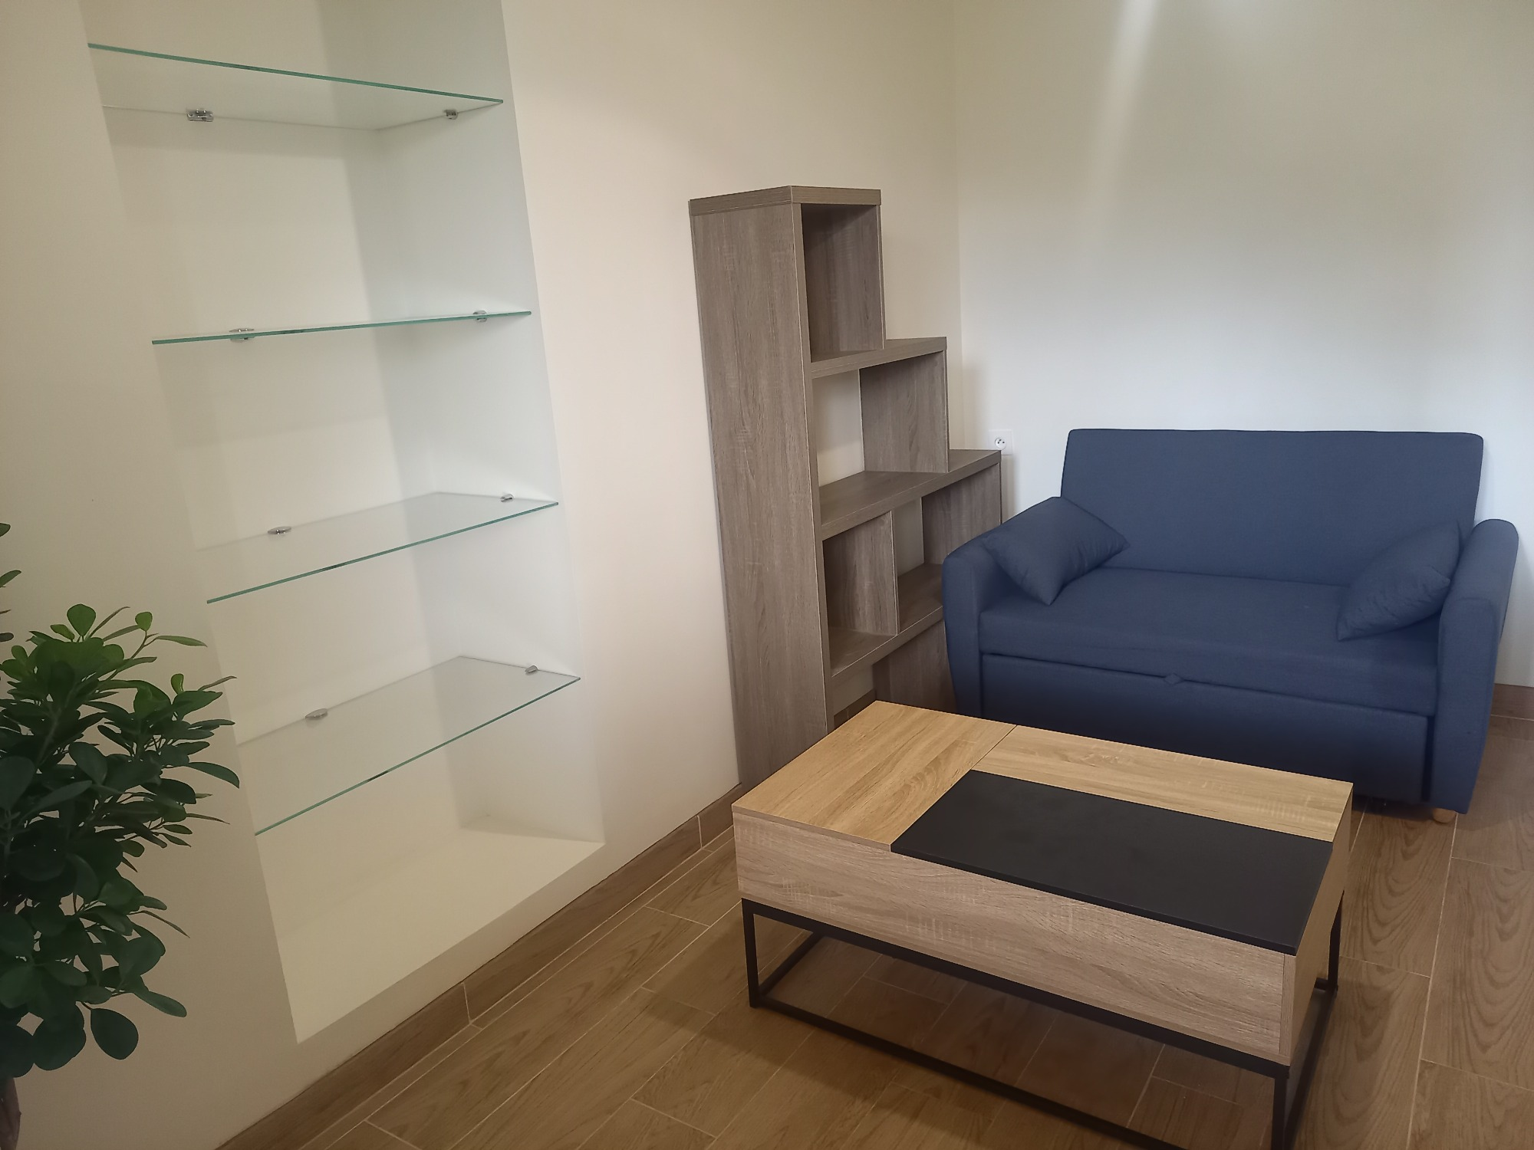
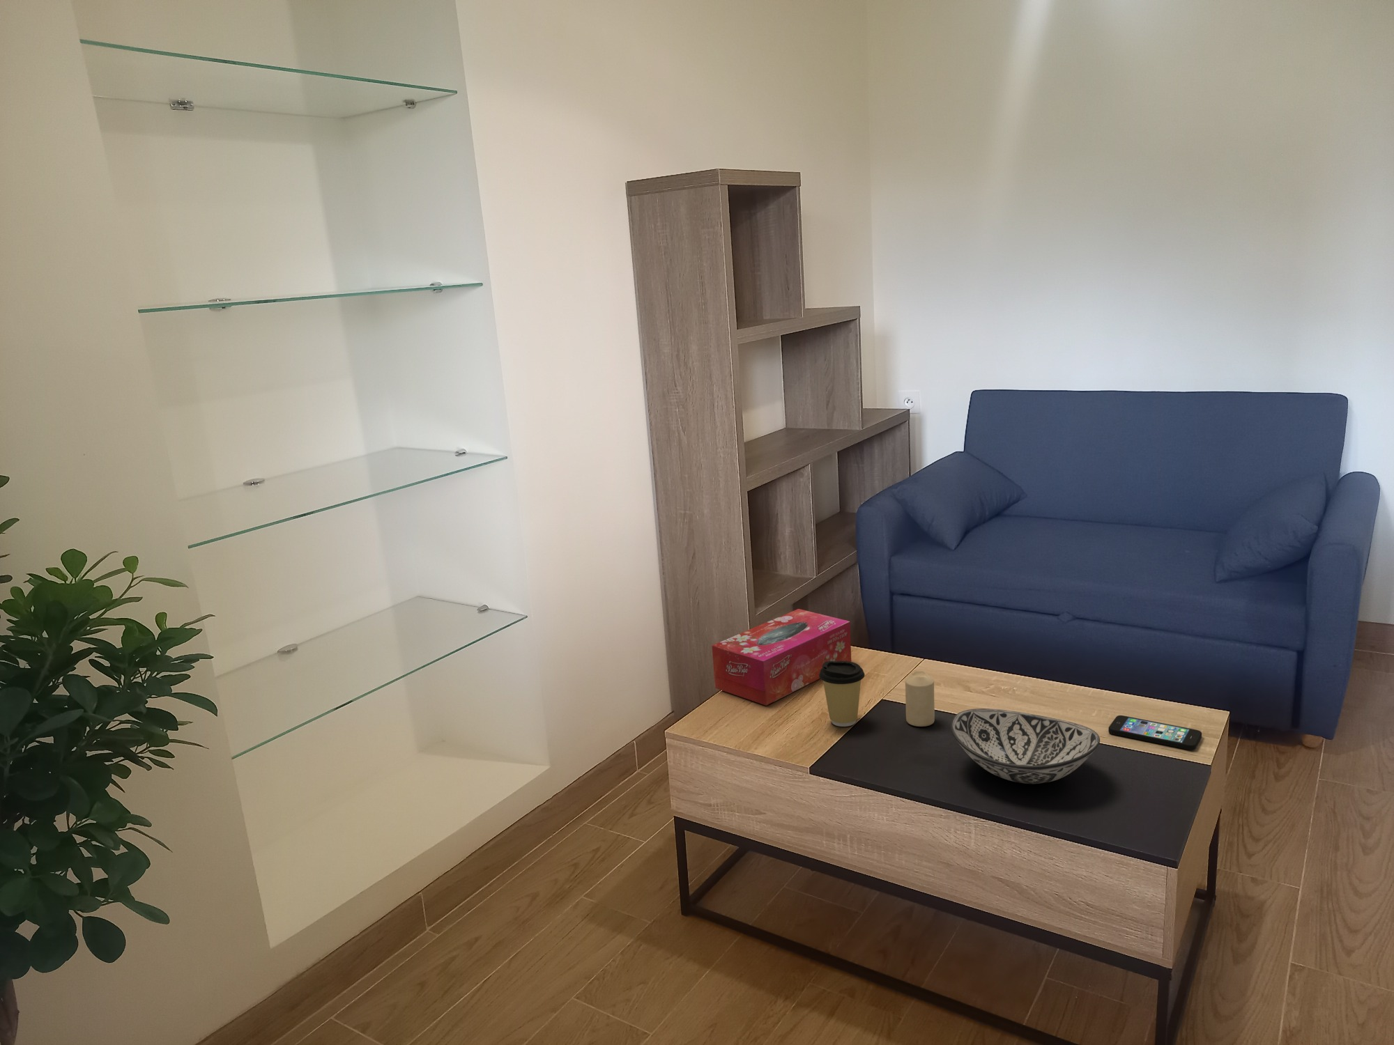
+ tissue box (783, 654)
+ candle (920, 697)
+ coffee cup (842, 693)
+ decorative bowl (1023, 751)
+ smartphone (1155, 731)
